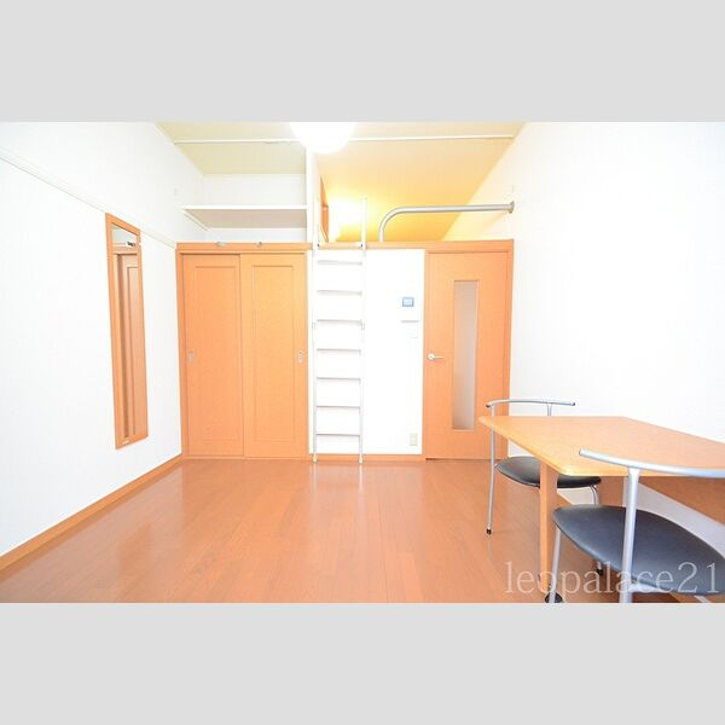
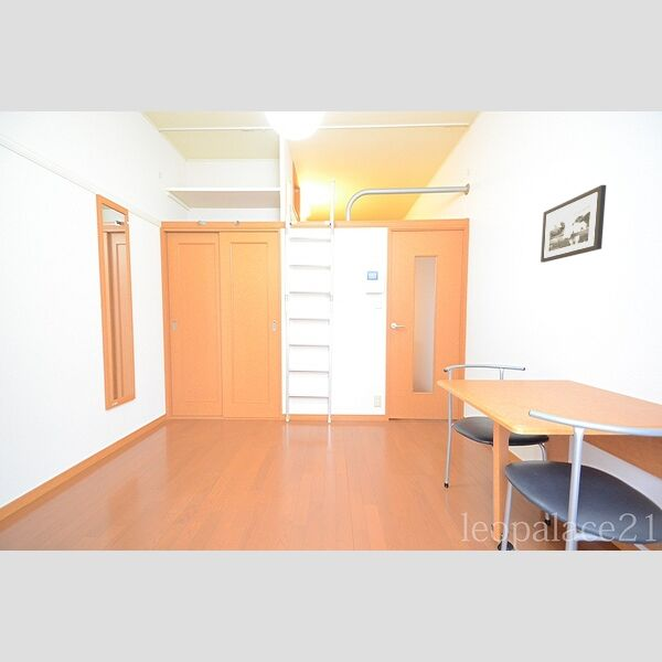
+ picture frame (568, 228)
